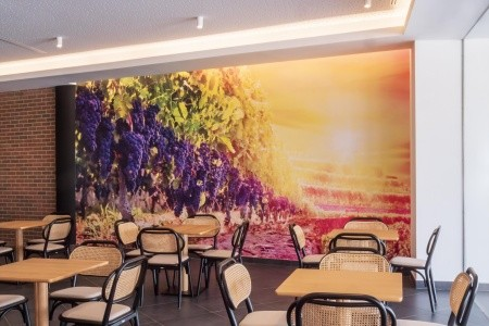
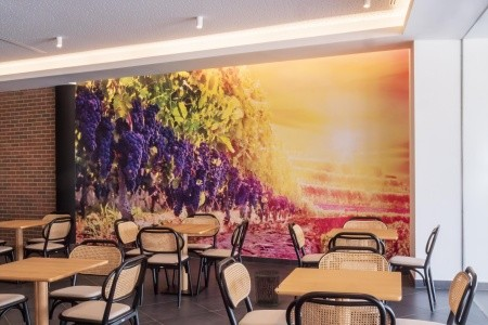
+ waste bin (267, 287)
